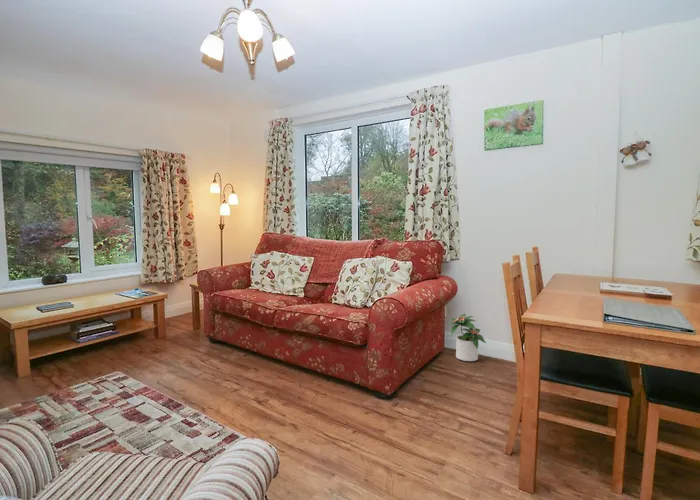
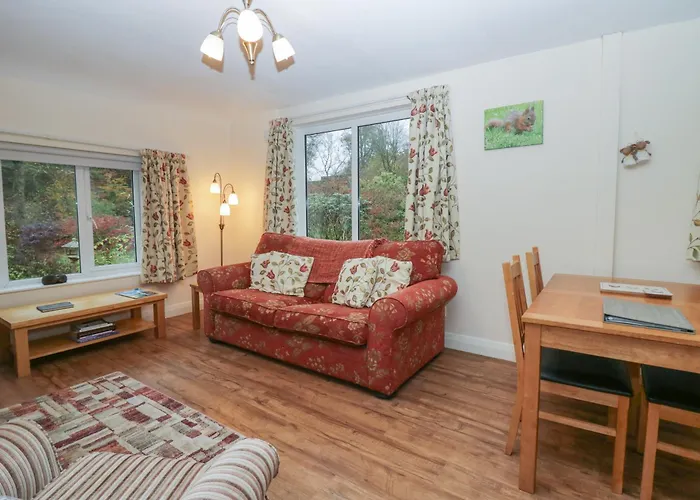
- potted plant (464, 337)
